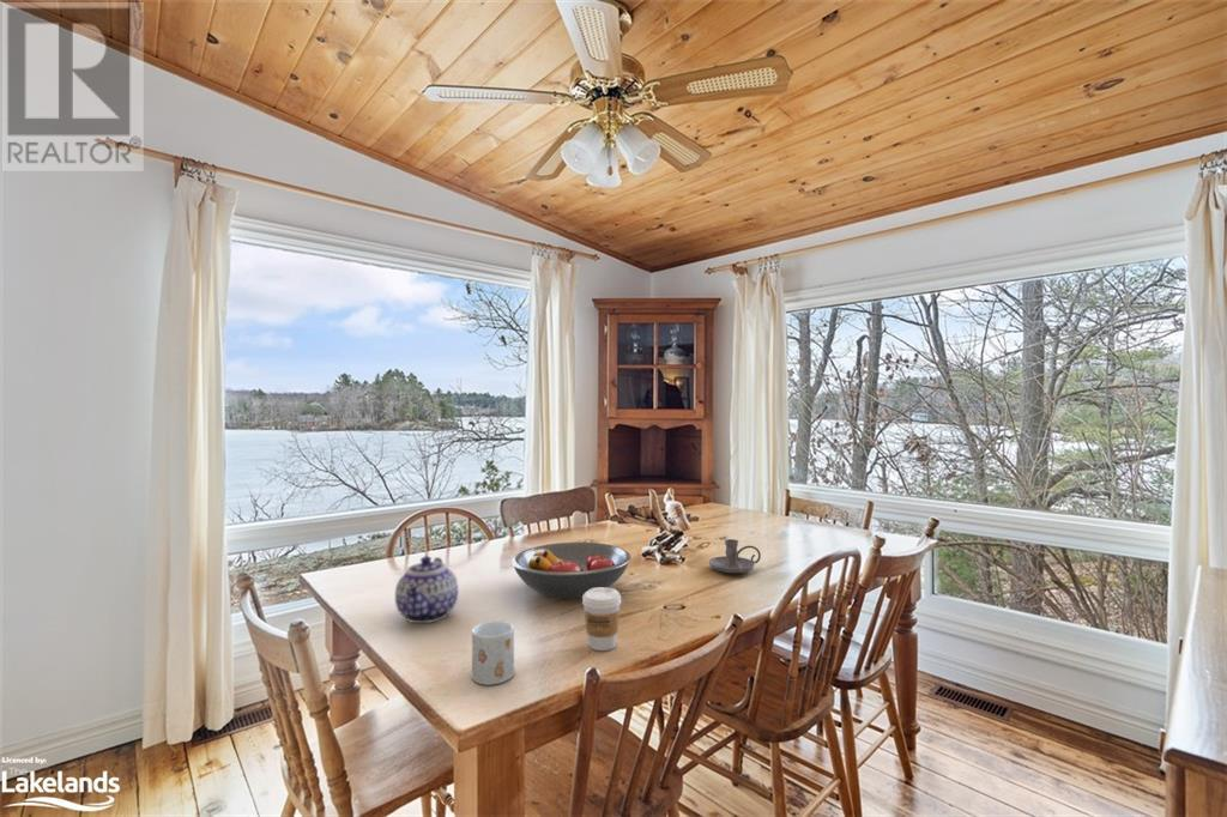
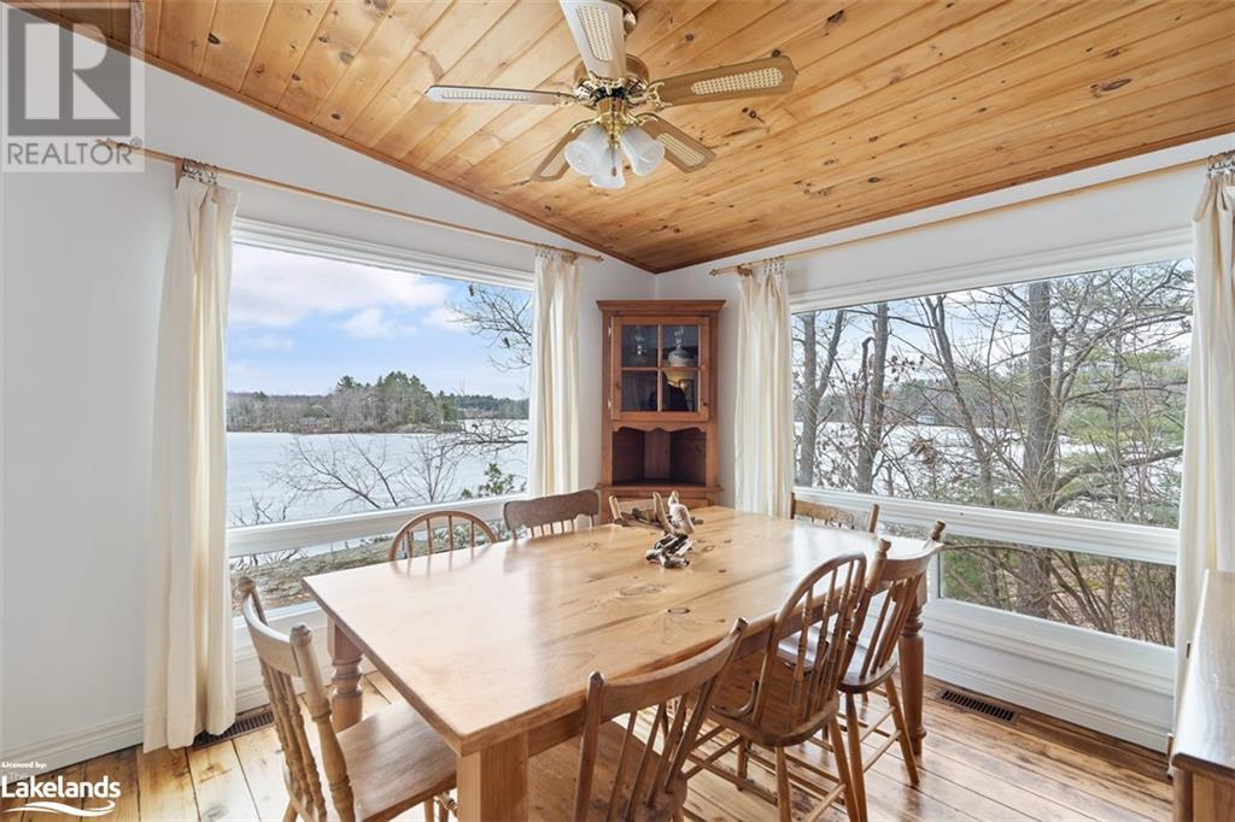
- coffee cup (602, 618)
- teapot (427, 586)
- mug (490, 647)
- fruit bowl (572, 568)
- candle holder (736, 555)
